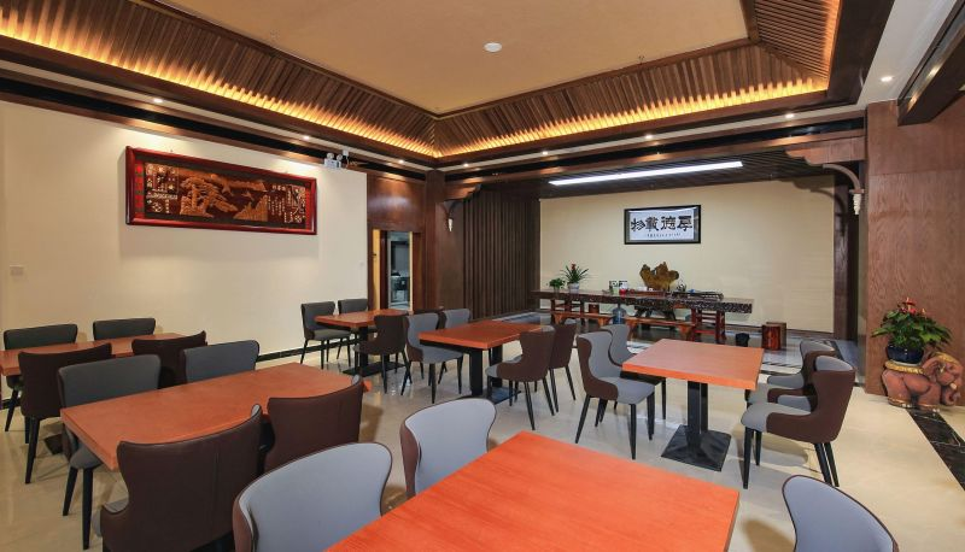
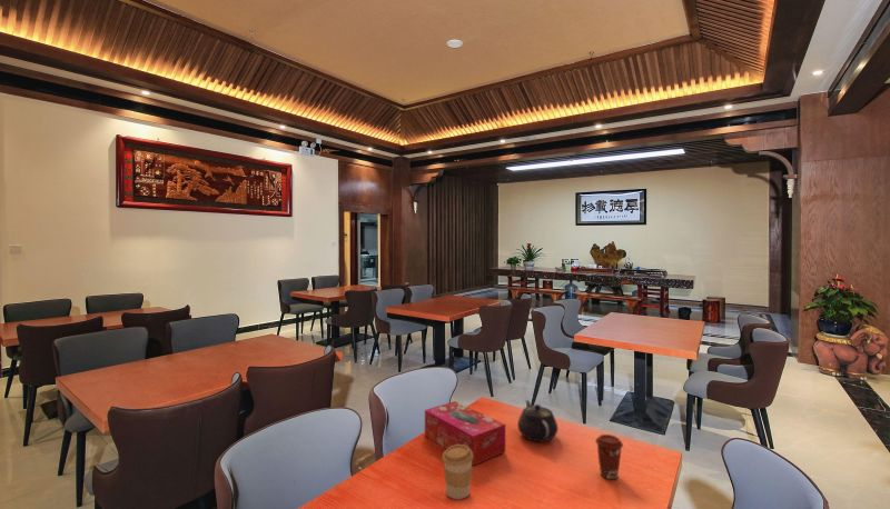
+ coffee cup (609, 457)
+ coffee cup (457, 470)
+ tissue box (463, 429)
+ teapot (536, 419)
